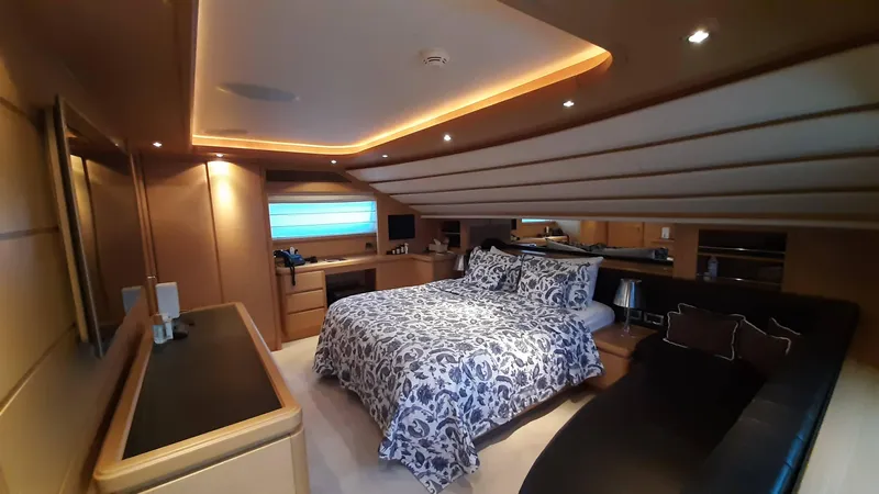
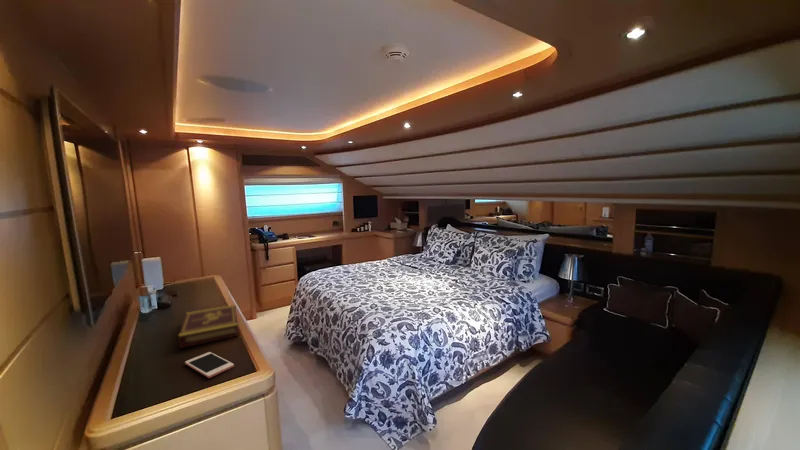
+ book (211, 323)
+ cell phone (209, 364)
